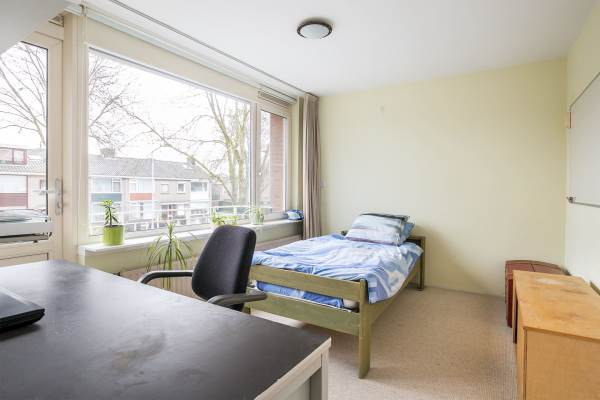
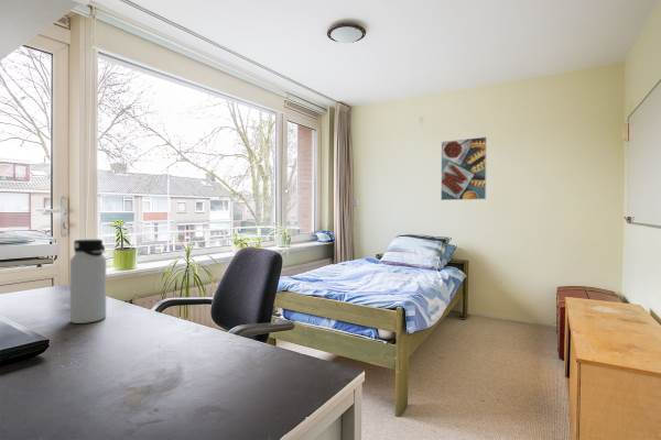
+ water bottle (88, 279)
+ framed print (463, 169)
